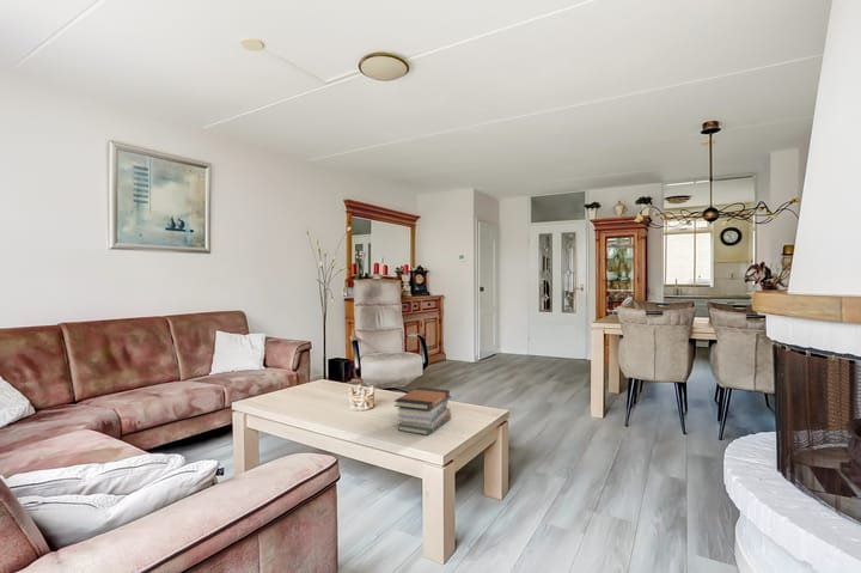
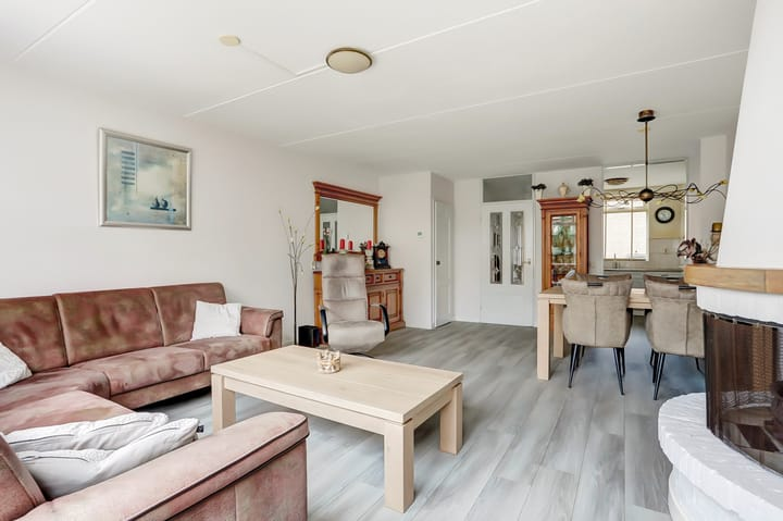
- book stack (423, 409)
